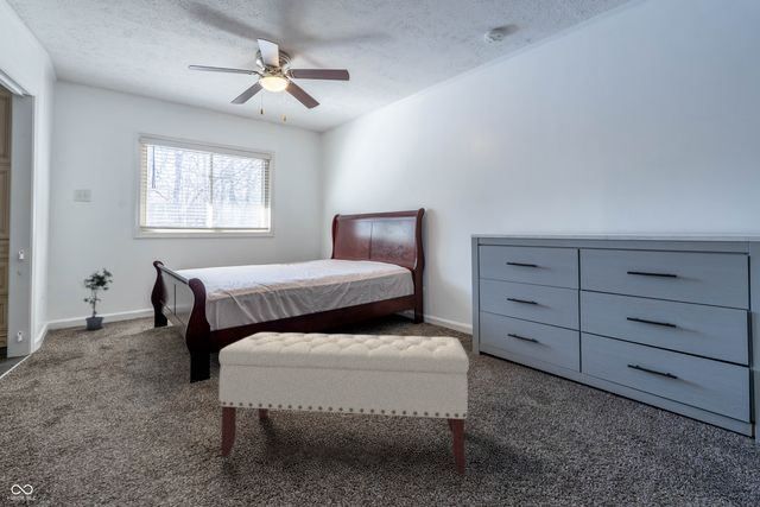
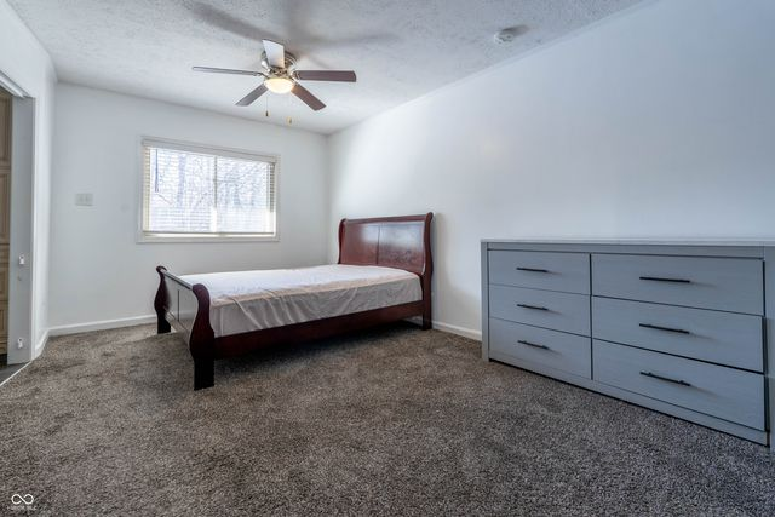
- bench (347, 391)
- potted plant (95, 298)
